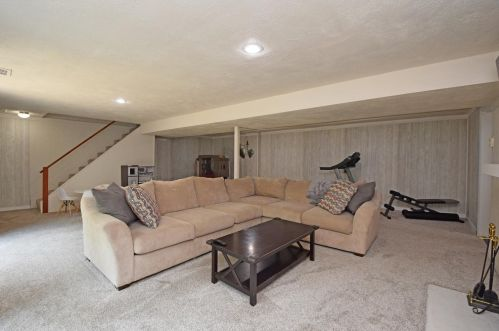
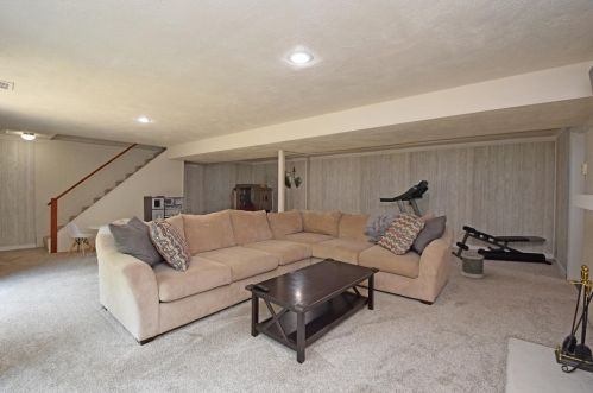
+ wastebasket (472, 265)
